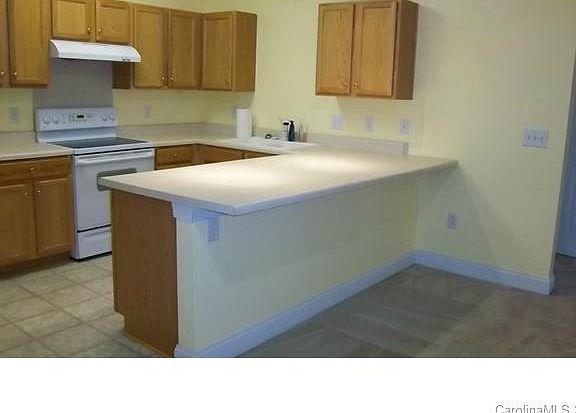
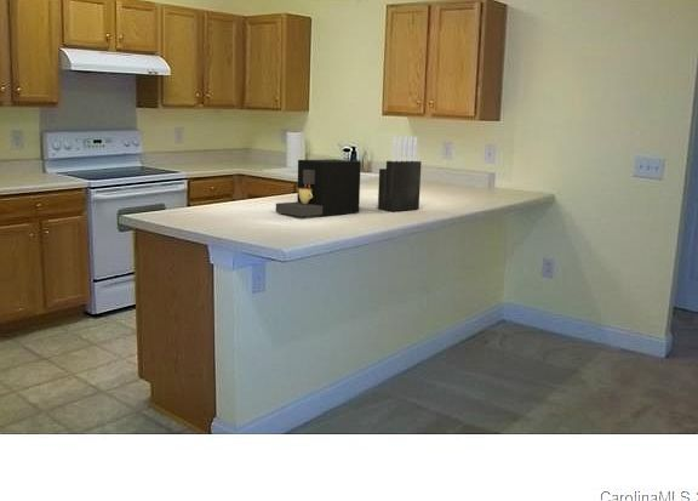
+ coffee maker (319, 187)
+ knife block (397, 172)
